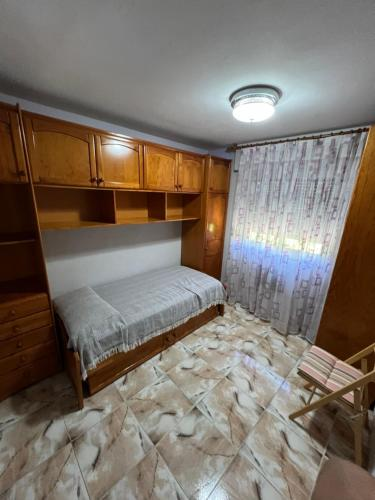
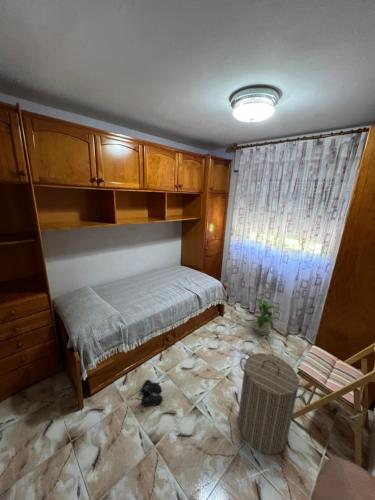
+ laundry hamper (266, 396)
+ house plant (265, 314)
+ boots (150, 388)
